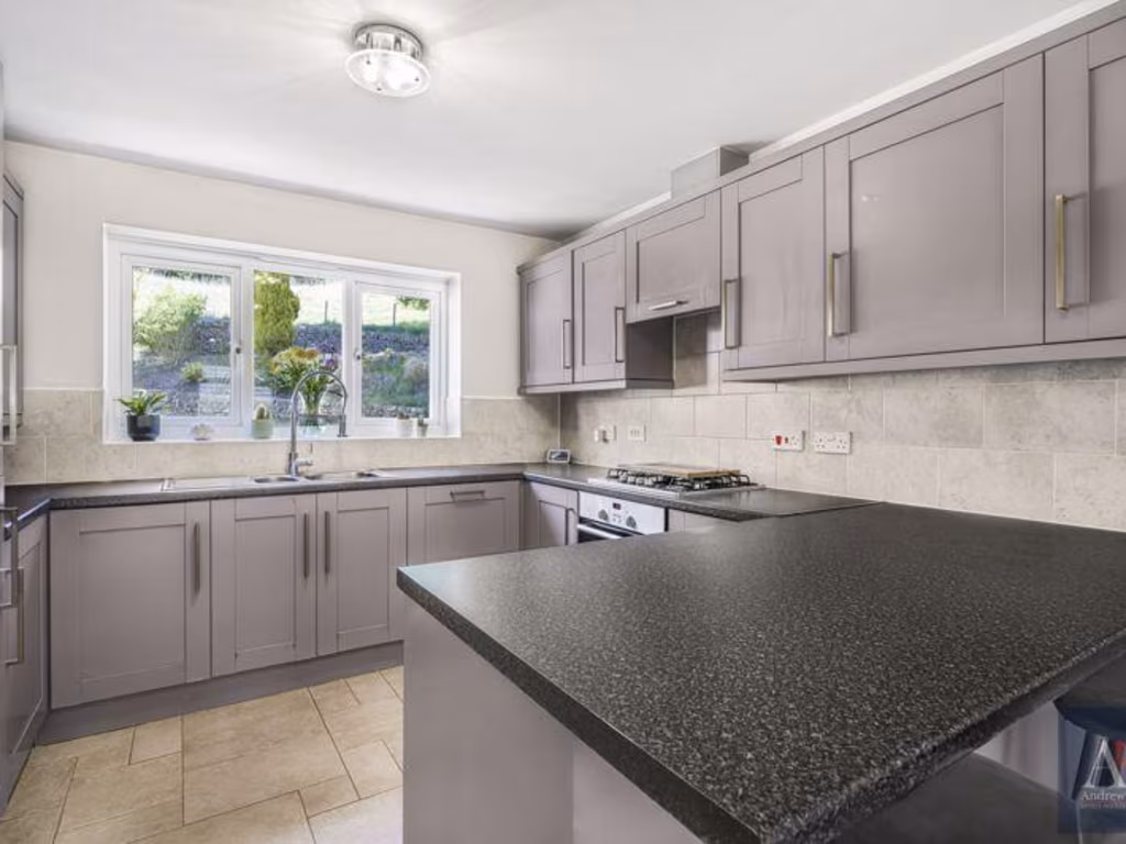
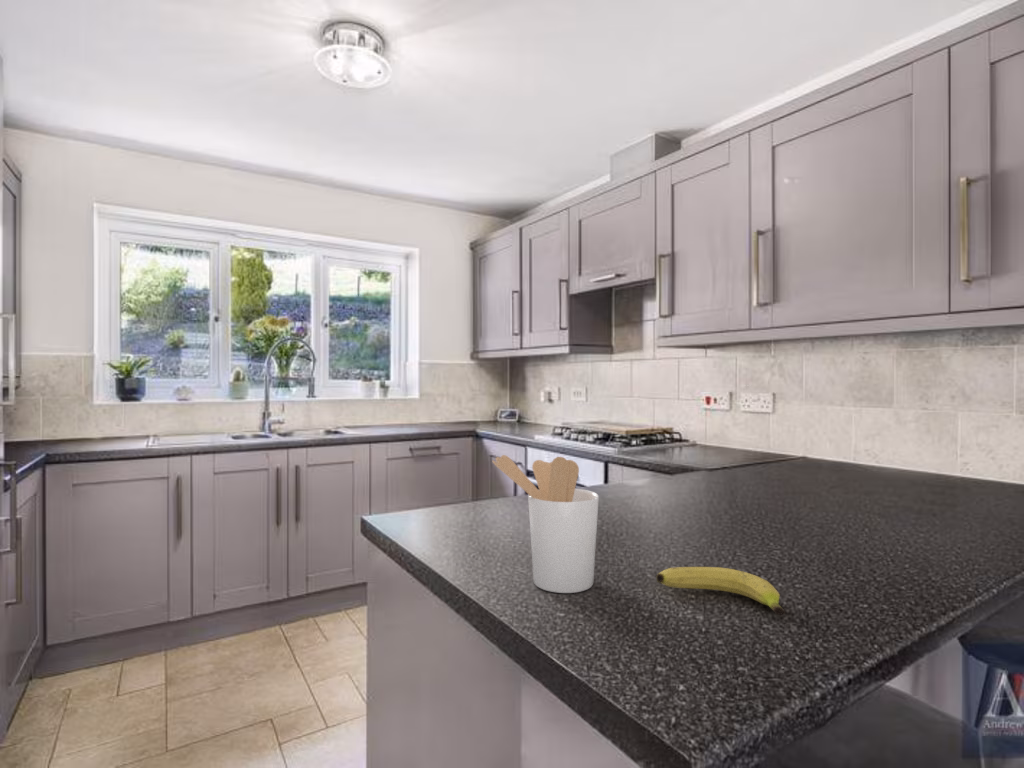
+ utensil holder (544, 516)
+ fruit (726, 590)
